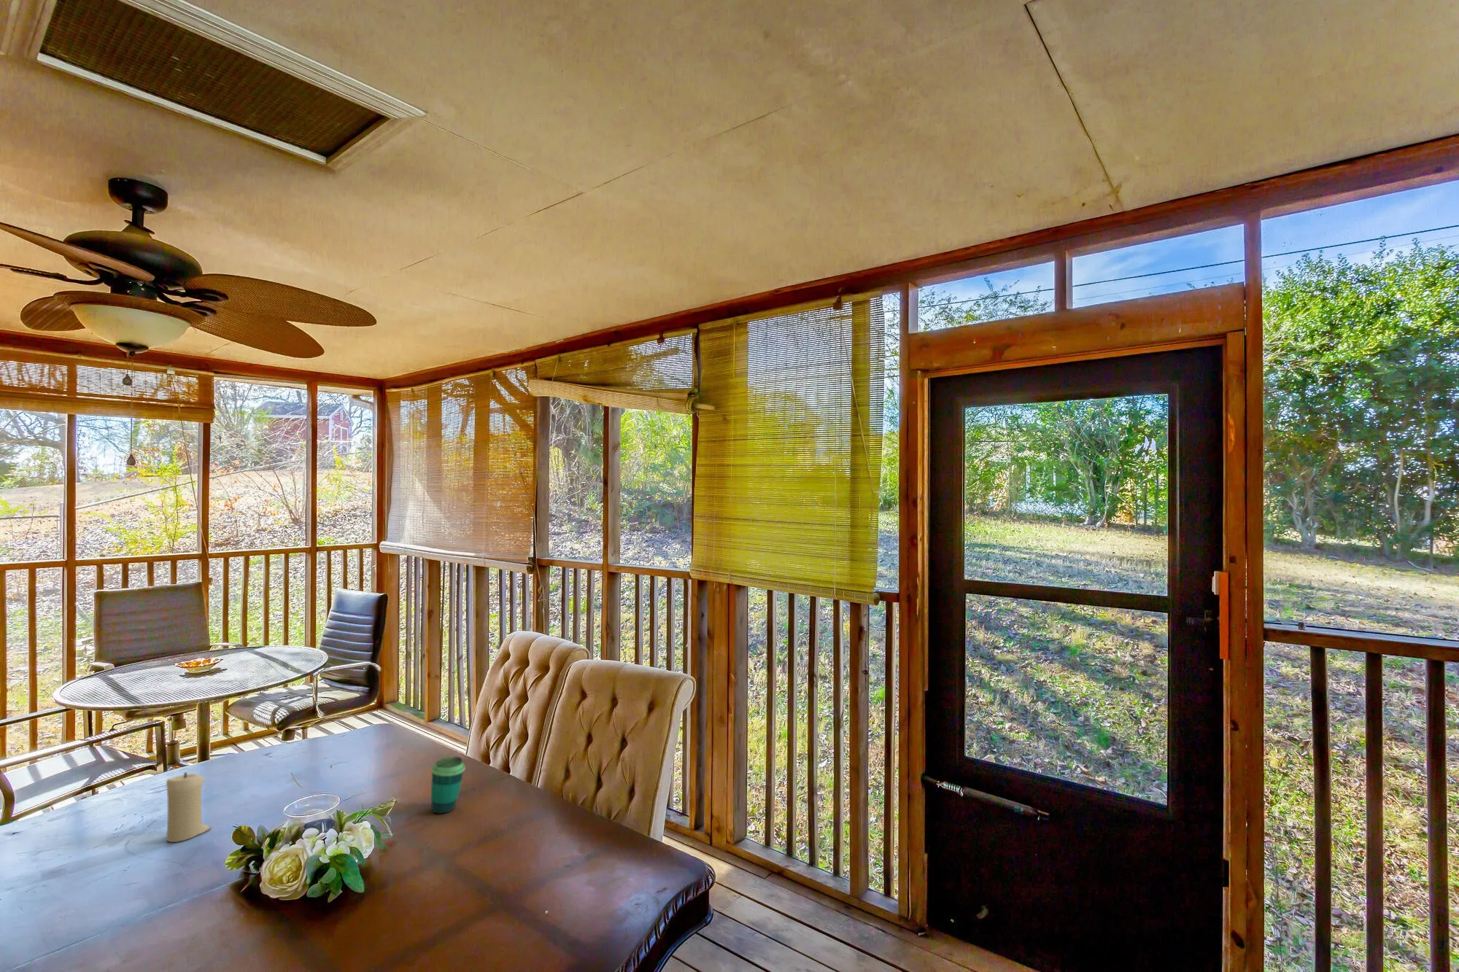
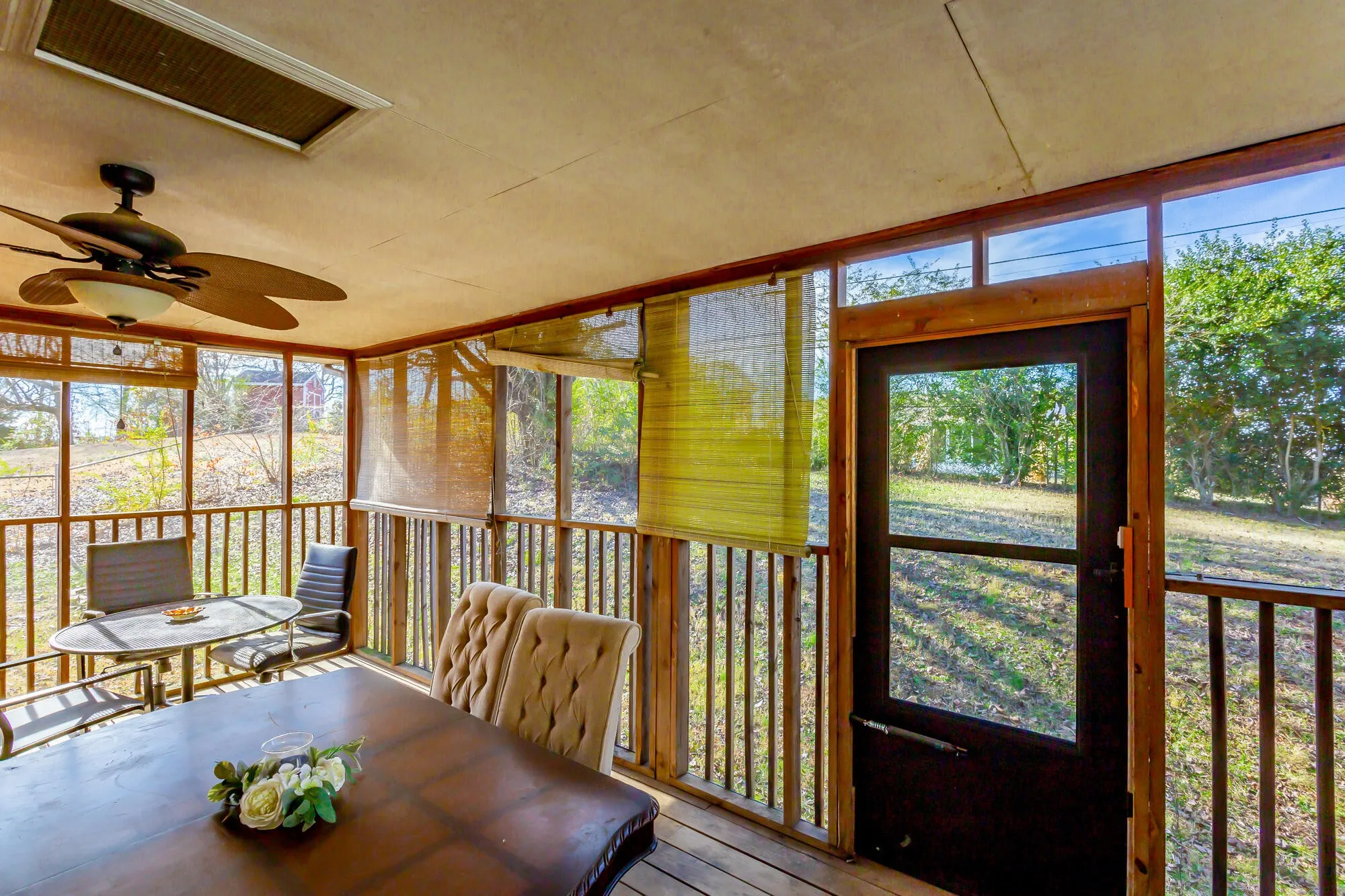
- candle (187, 803)
- cup (448, 784)
